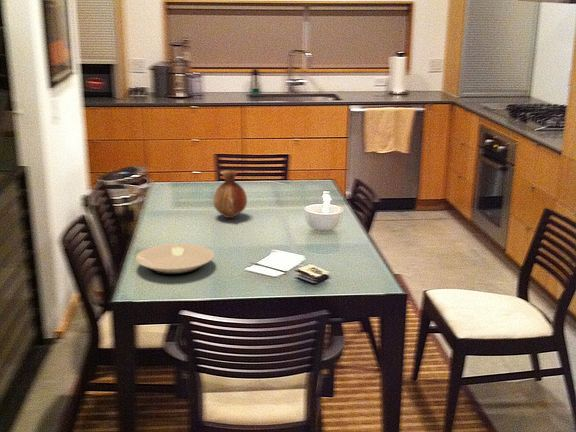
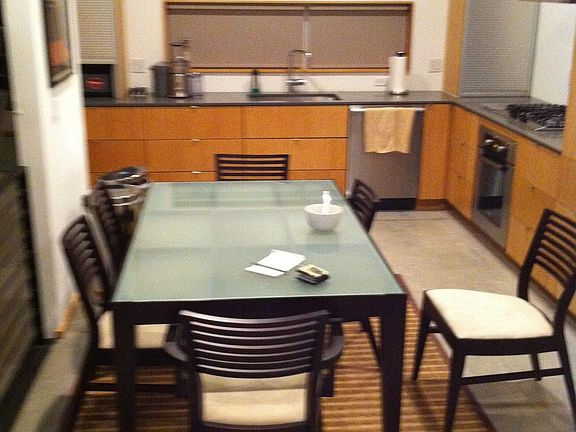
- vase (230, 194)
- plate (175, 261)
